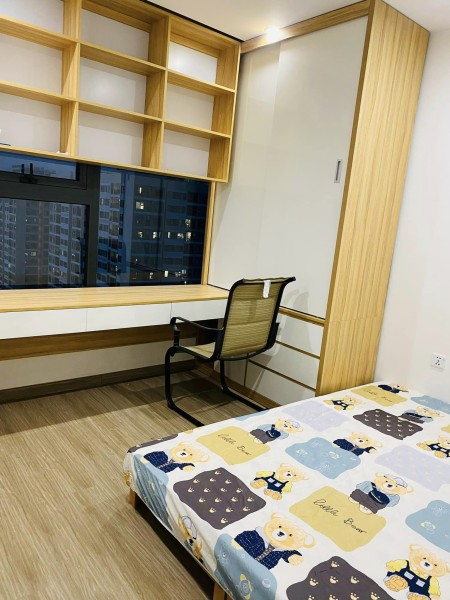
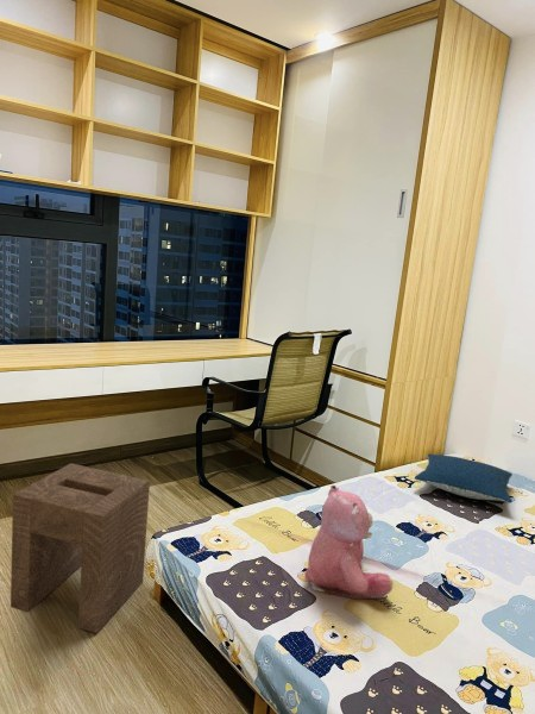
+ stool (82, 541)
+ teddy bear (355, 538)
+ pillow (465, 476)
